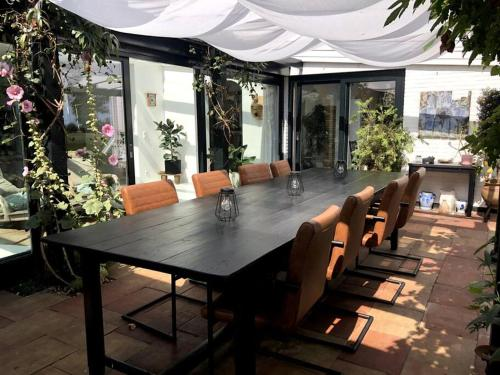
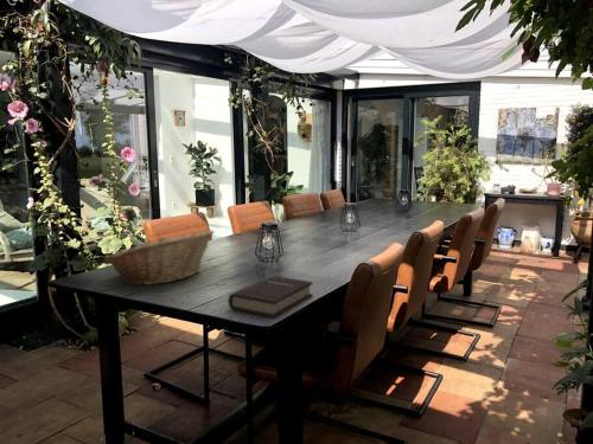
+ book (272, 295)
+ fruit basket (162, 253)
